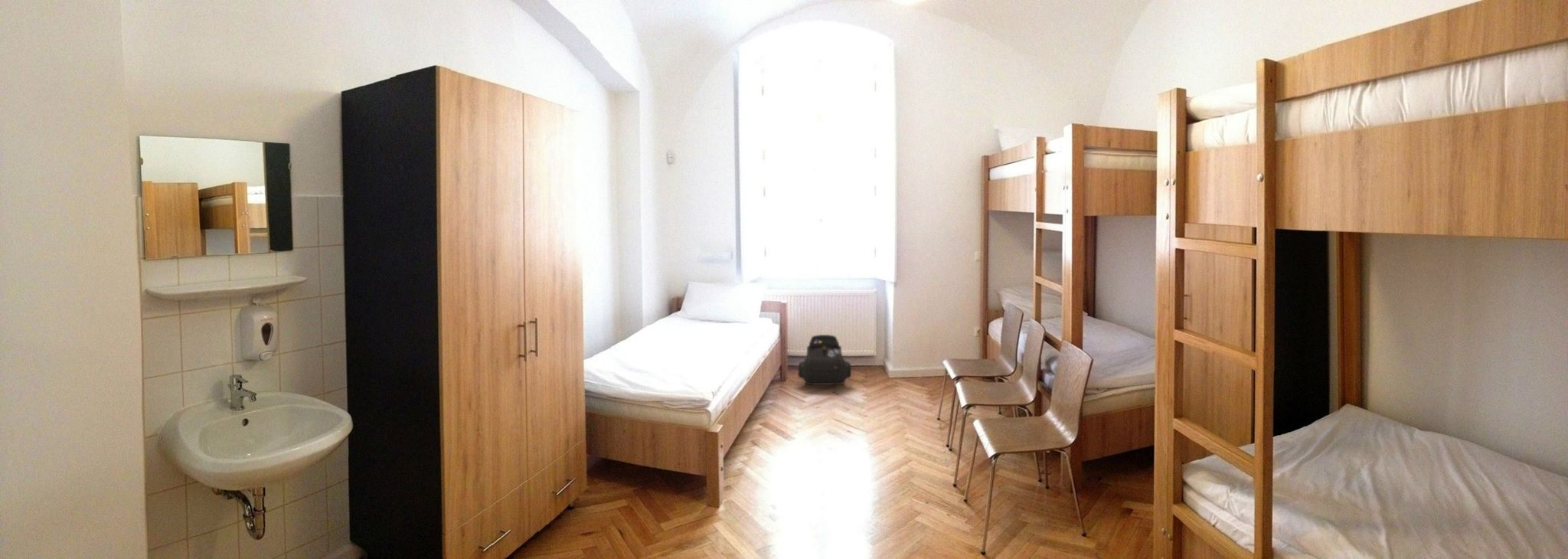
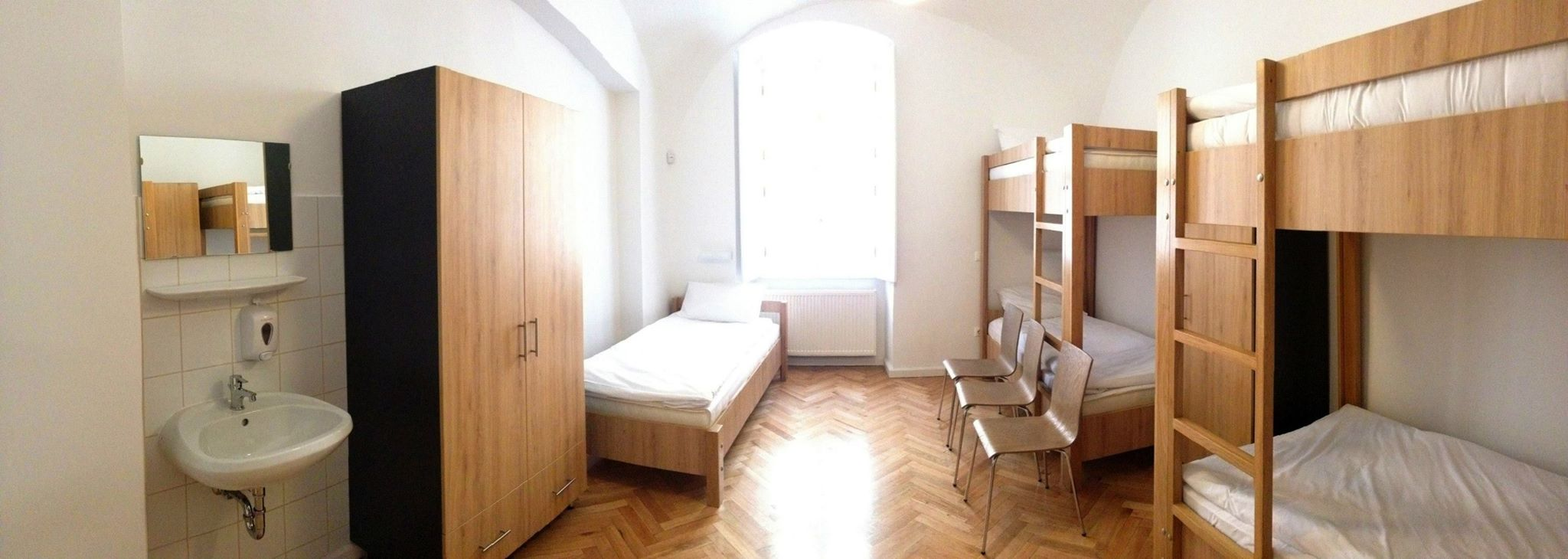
- backpack (824, 359)
